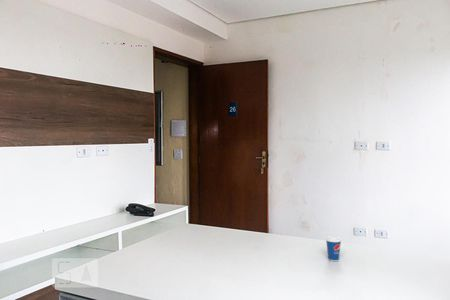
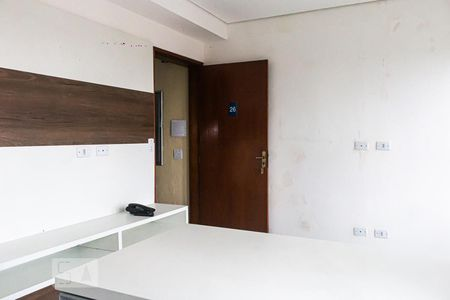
- cup (333, 243)
